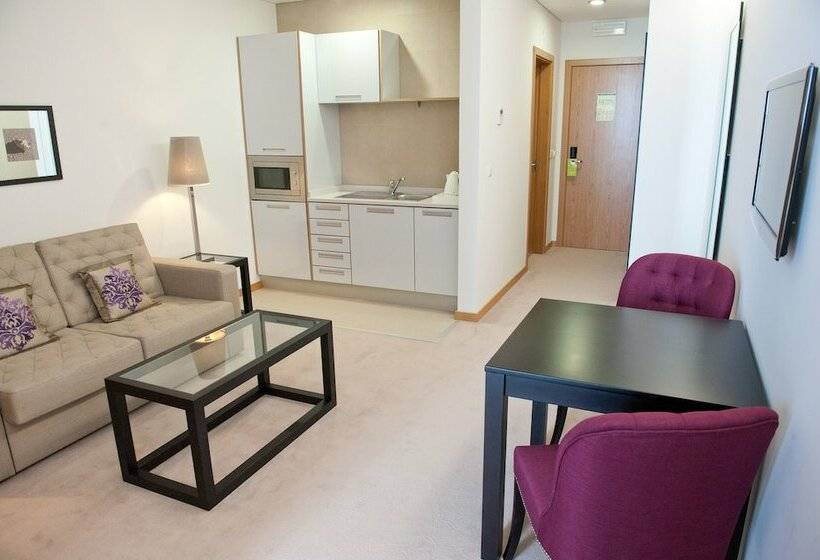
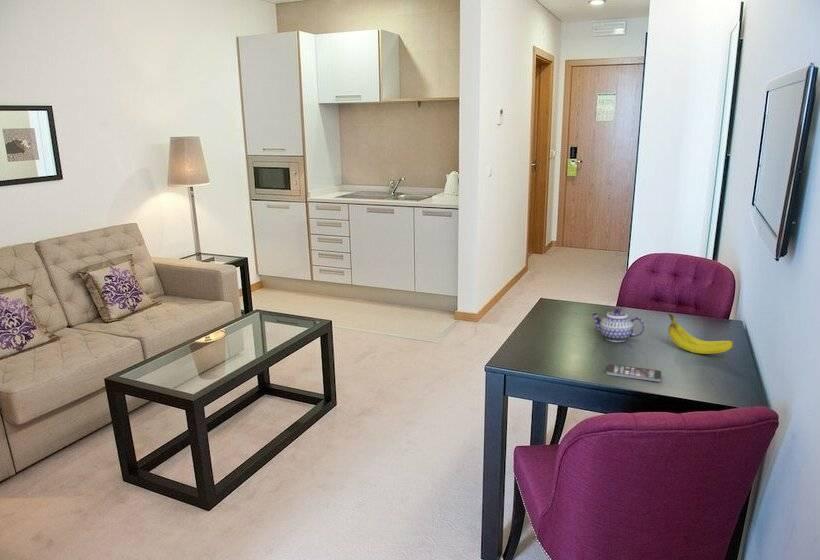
+ teapot (616, 324)
+ smartphone (633, 372)
+ fruit (698, 339)
